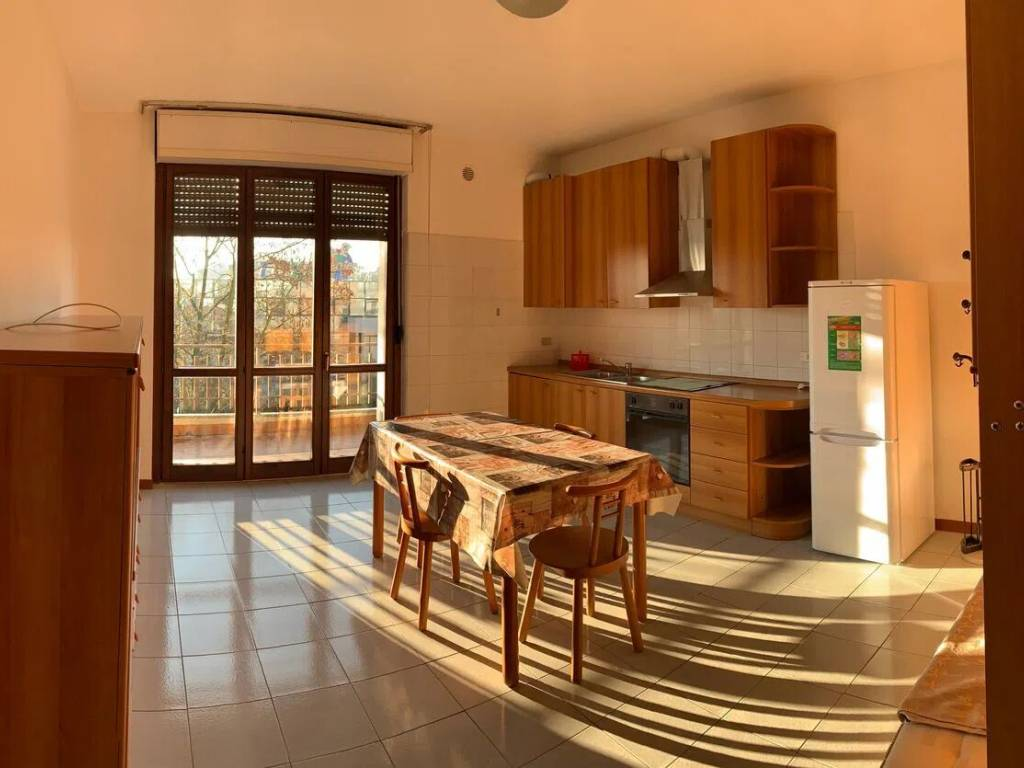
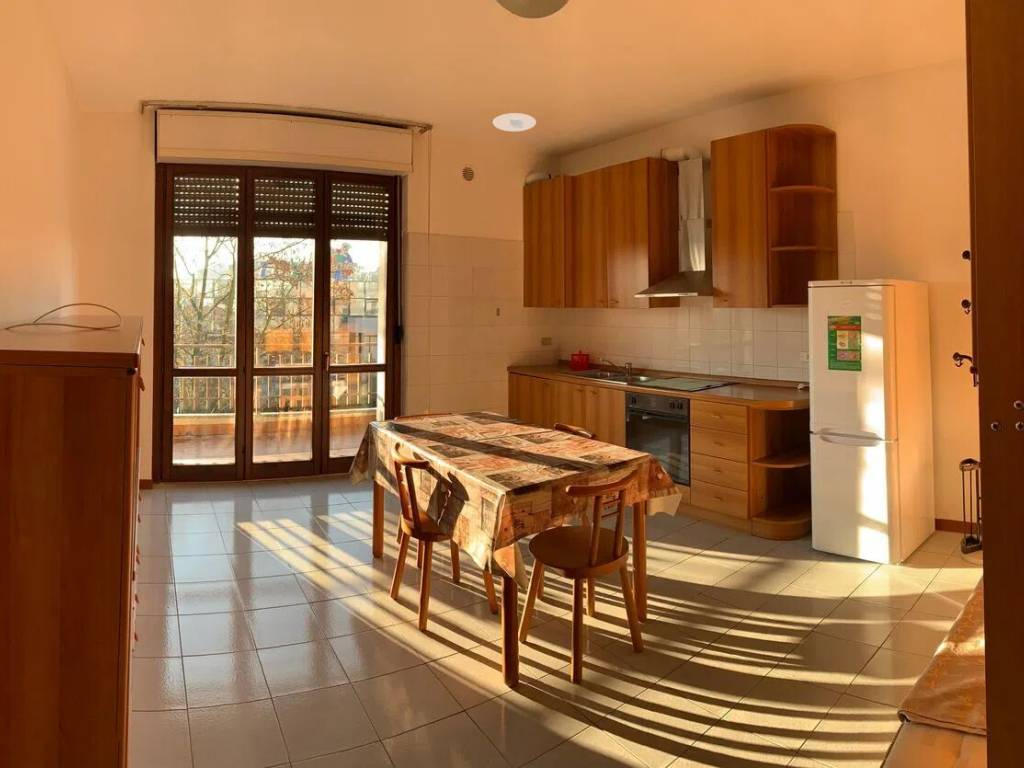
+ recessed light (514, 120)
